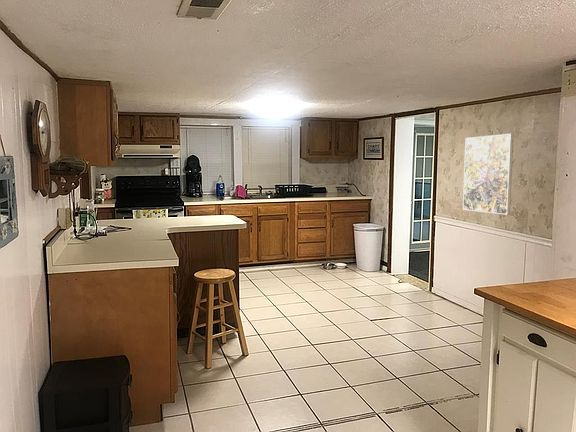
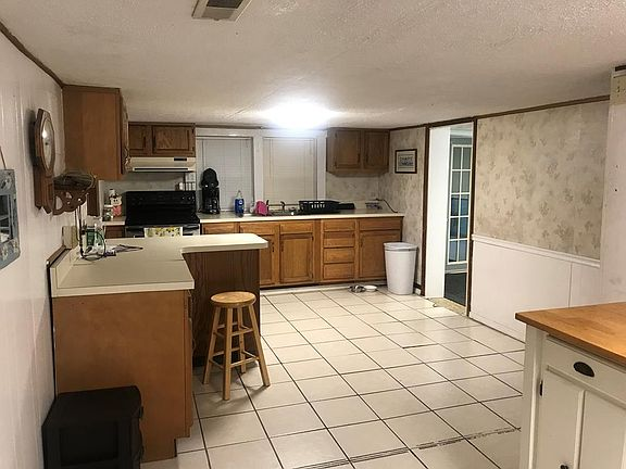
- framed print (486, 174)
